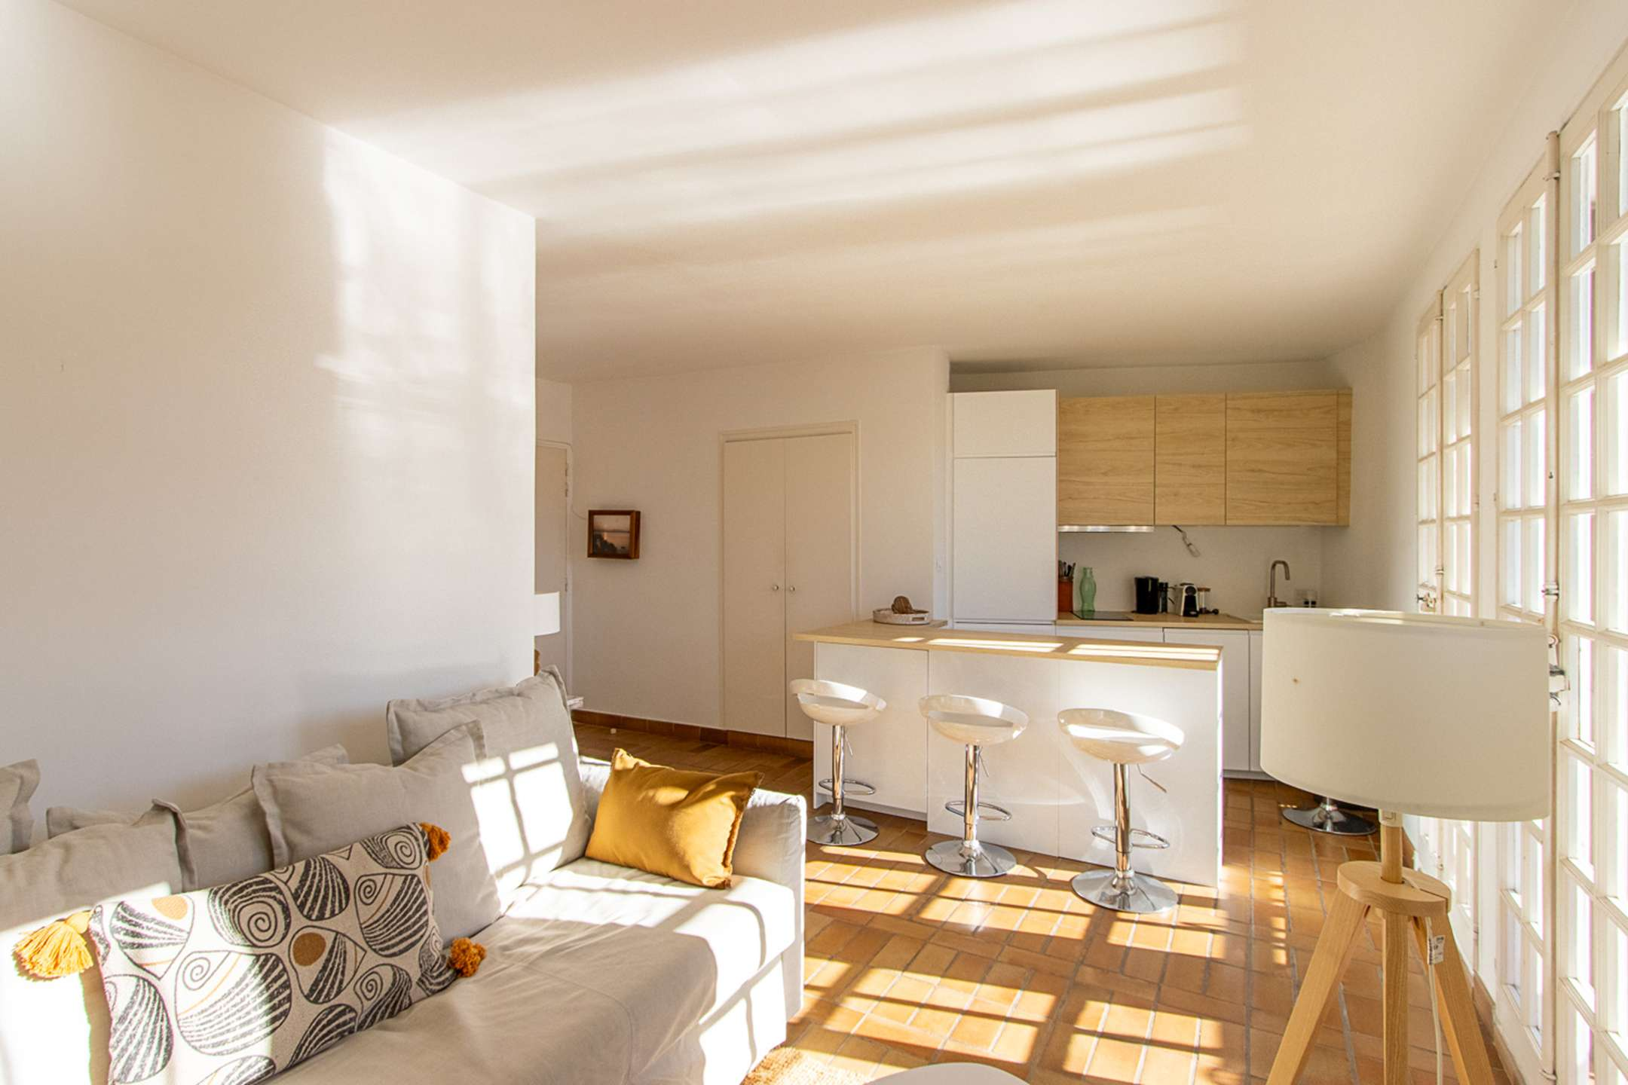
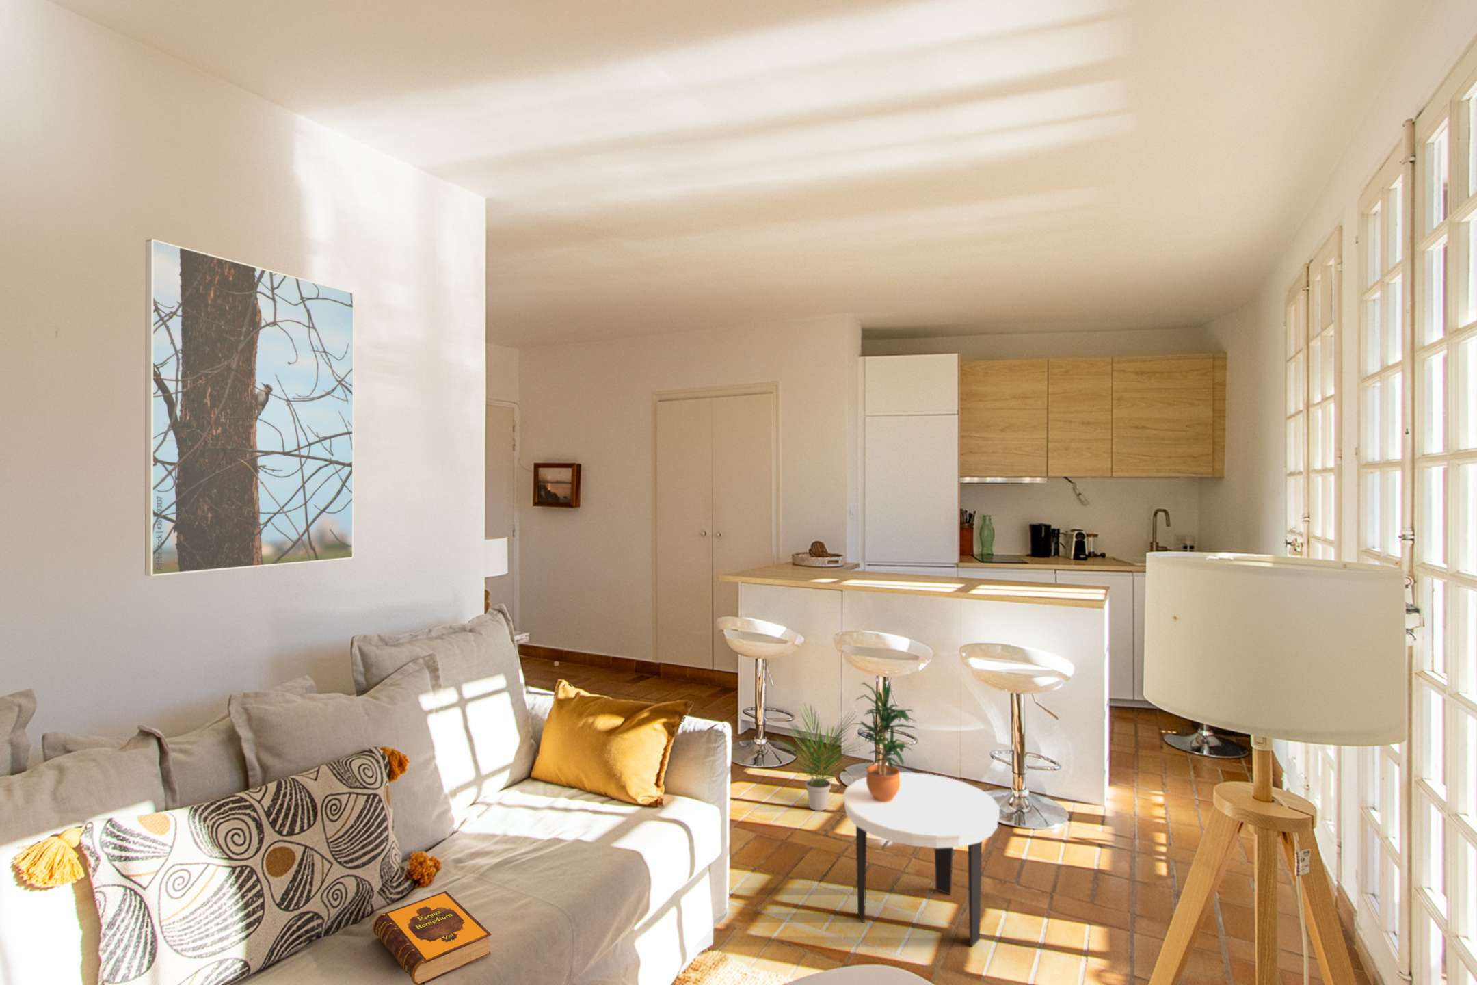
+ side table (919, 846)
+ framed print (262, 418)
+ potted plant (888, 740)
+ potted plant (819, 759)
+ hardback book (430, 936)
